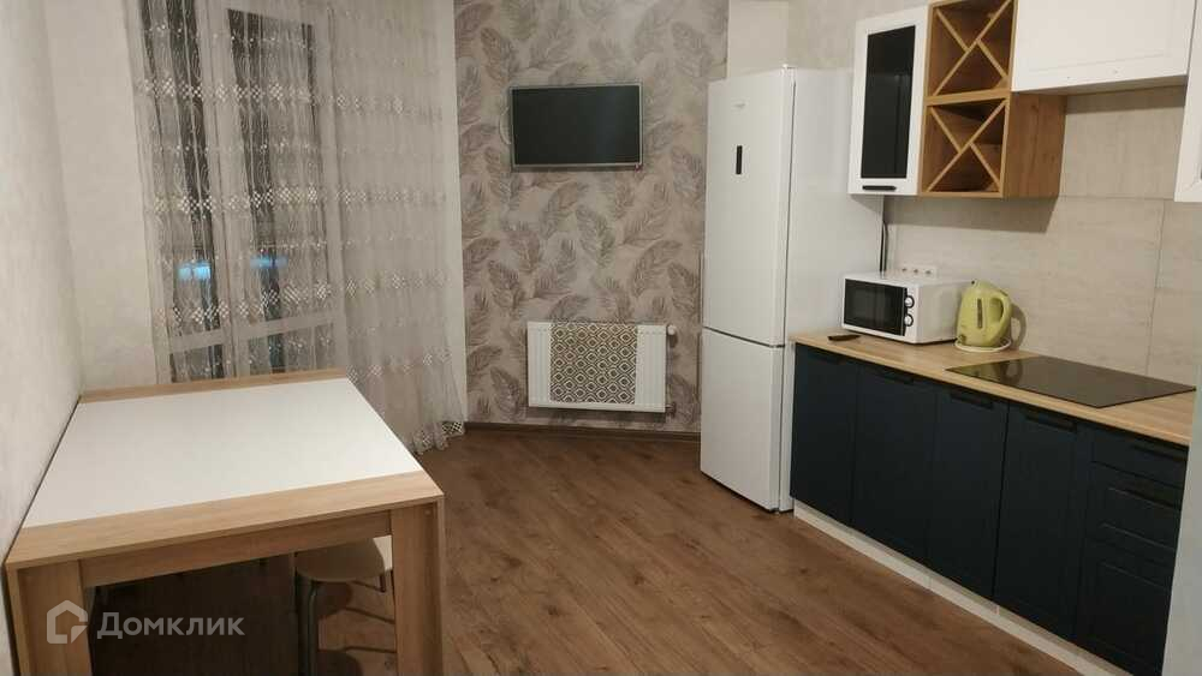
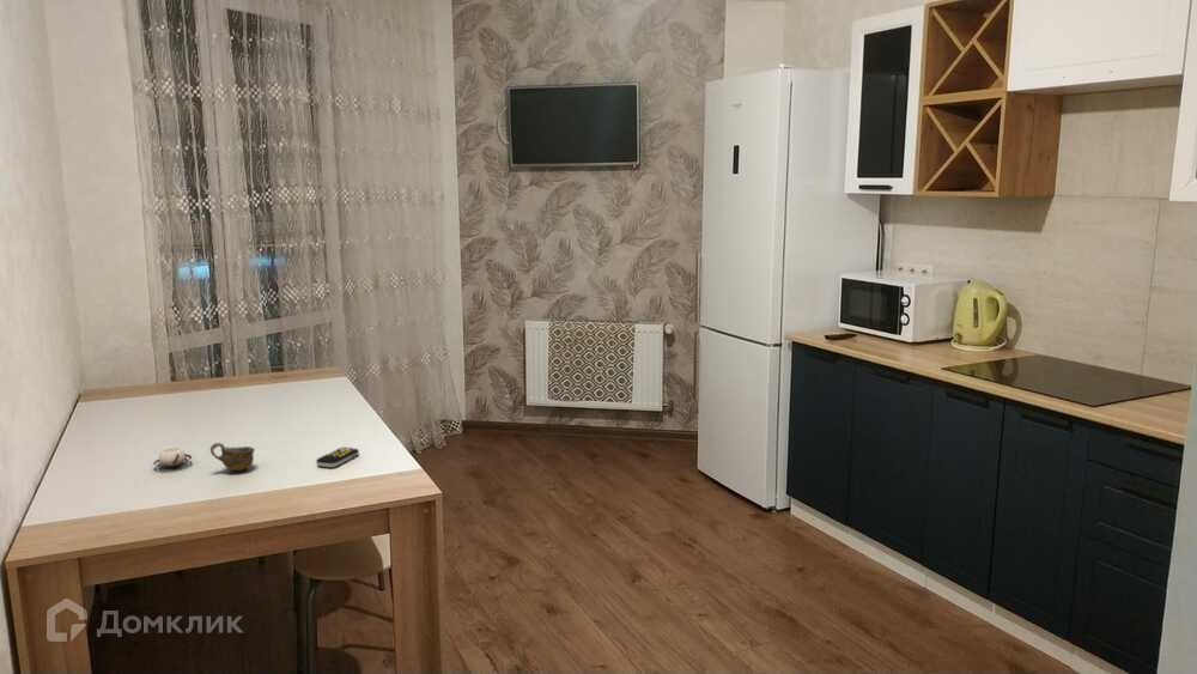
+ cup (171, 457)
+ cup (235, 454)
+ remote control (338, 456)
